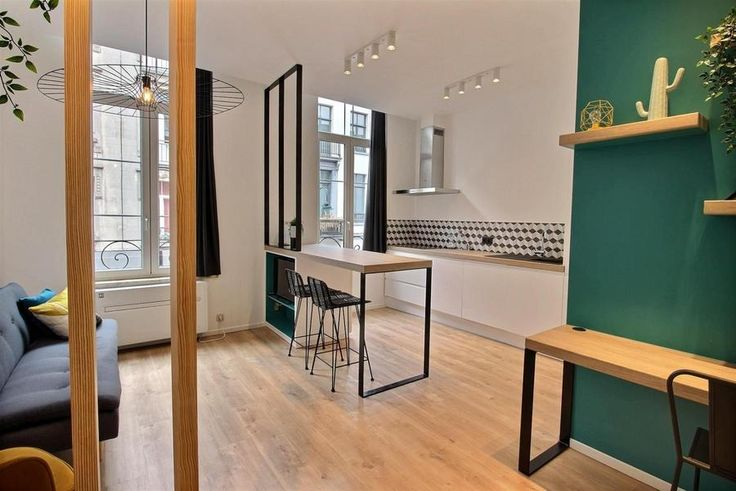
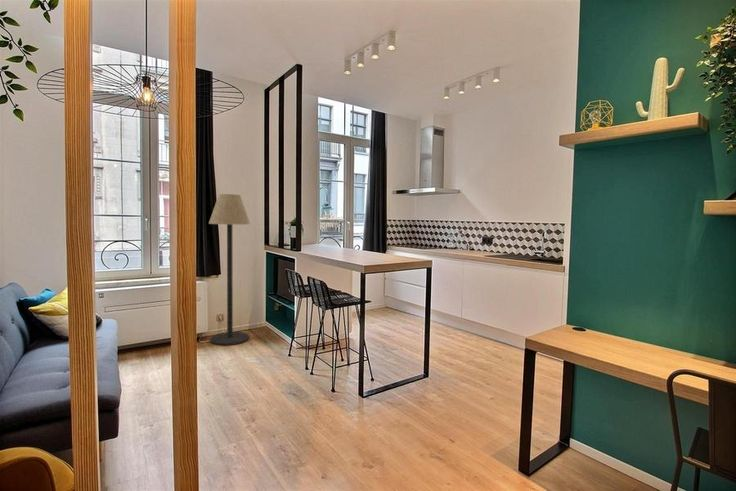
+ floor lamp (229, 267)
